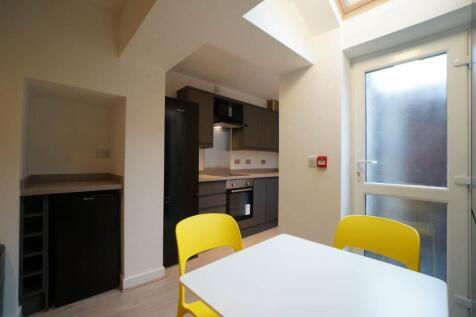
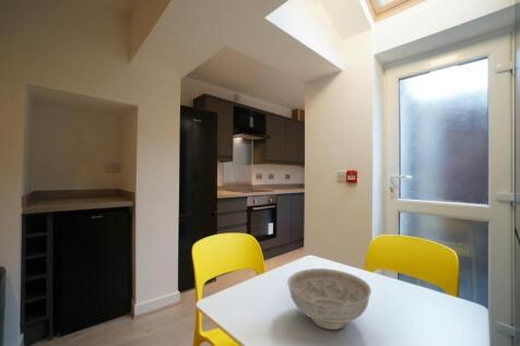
+ decorative bowl (327, 300)
